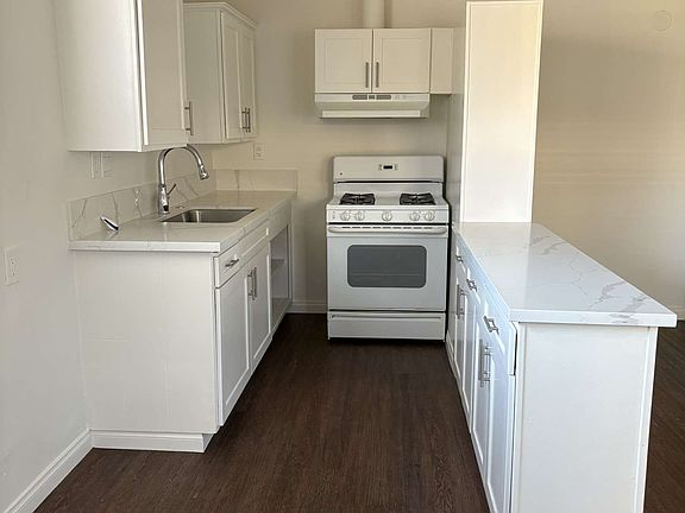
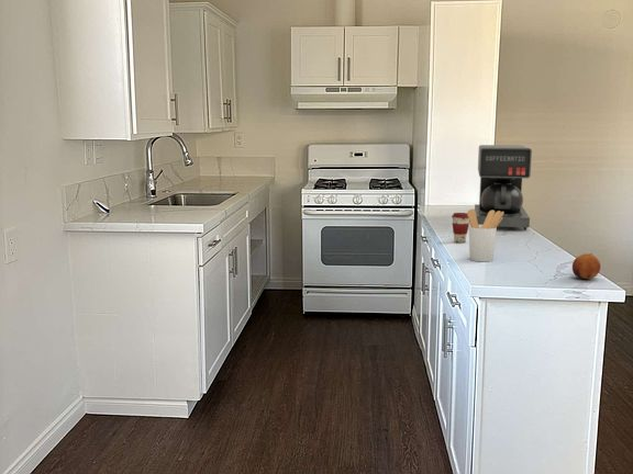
+ utensil holder (486, 234)
+ coffee cup (460, 227)
+ coffee maker (501, 184)
+ fruit (586, 266)
